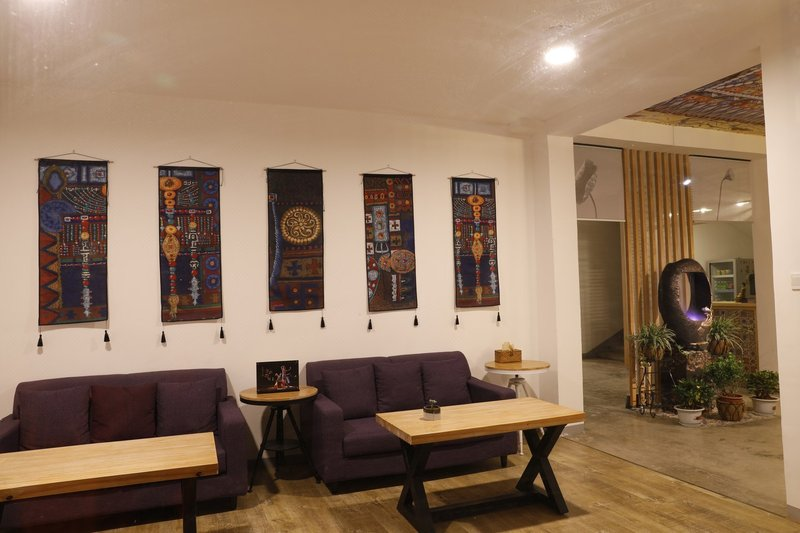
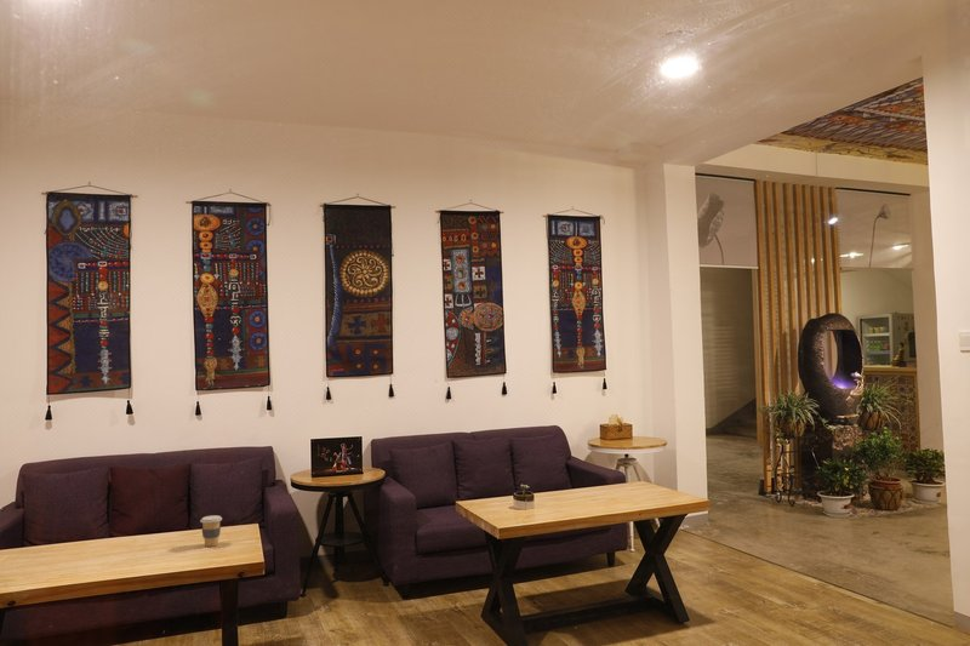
+ coffee cup (211, 531)
